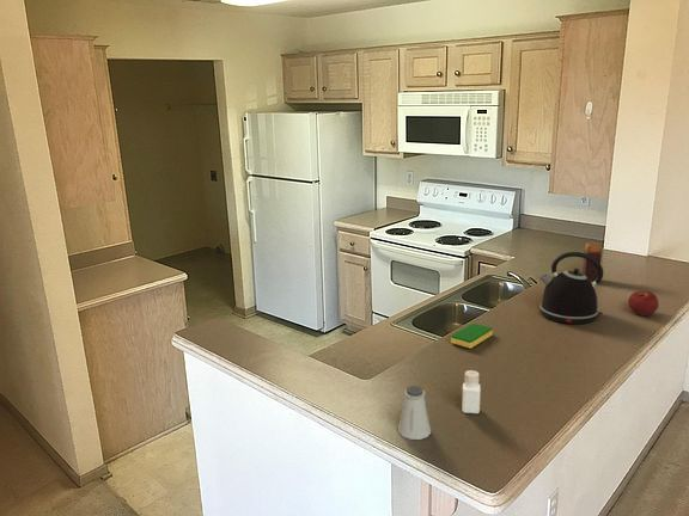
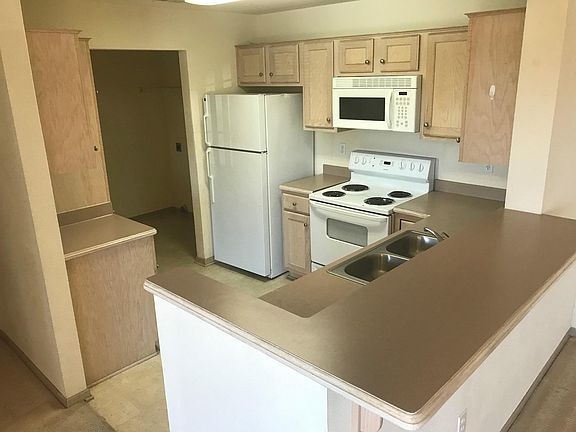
- candle (591, 262)
- kettle (571, 283)
- pepper shaker (471, 391)
- saltshaker (414, 410)
- dish sponge (471, 334)
- apple (642, 302)
